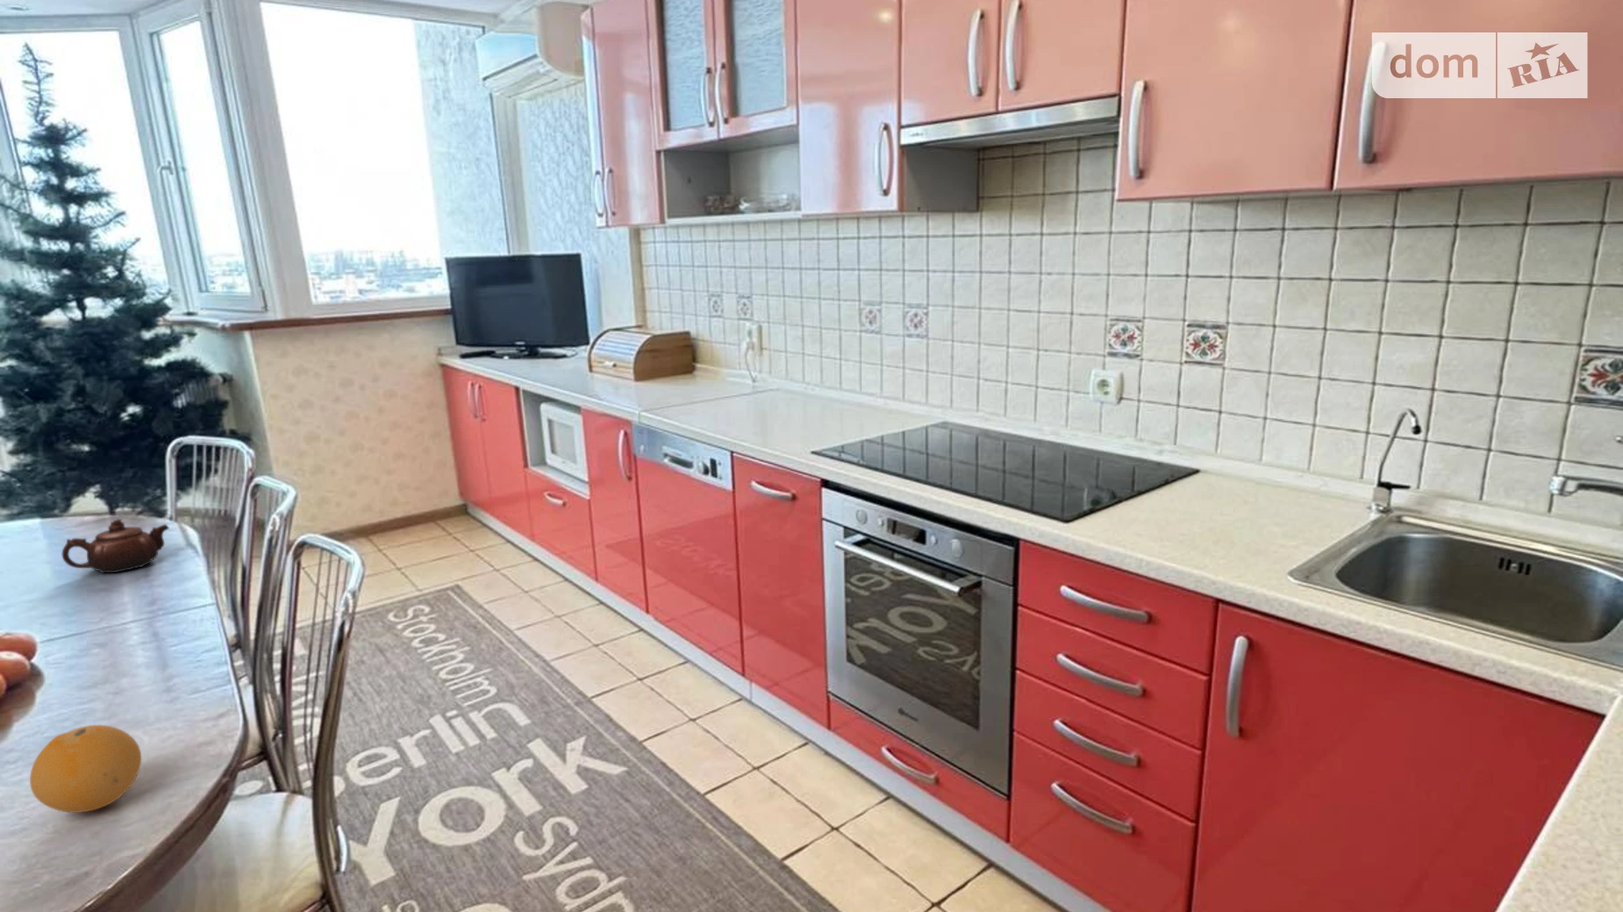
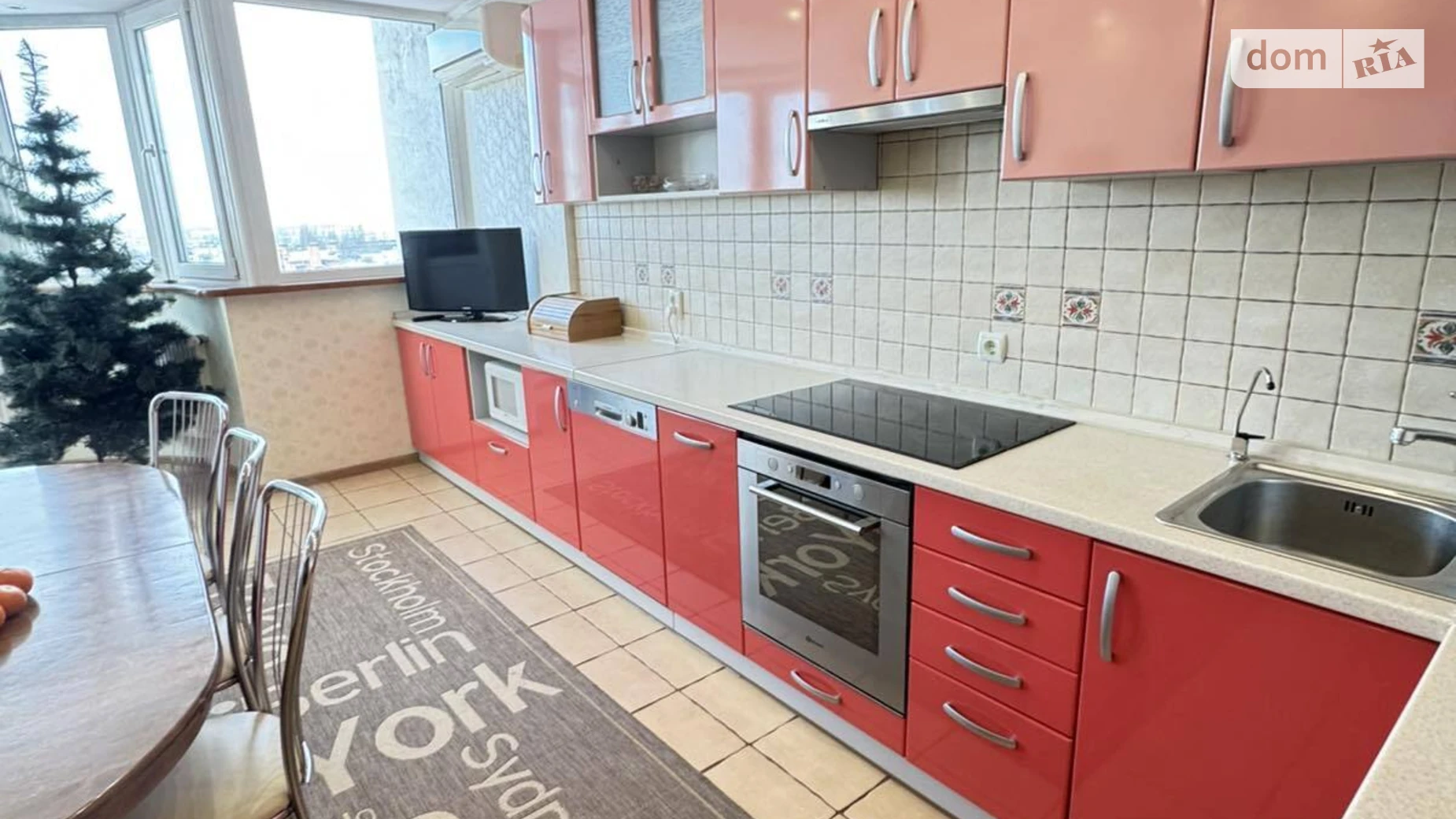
- fruit (87, 768)
- teapot (117, 542)
